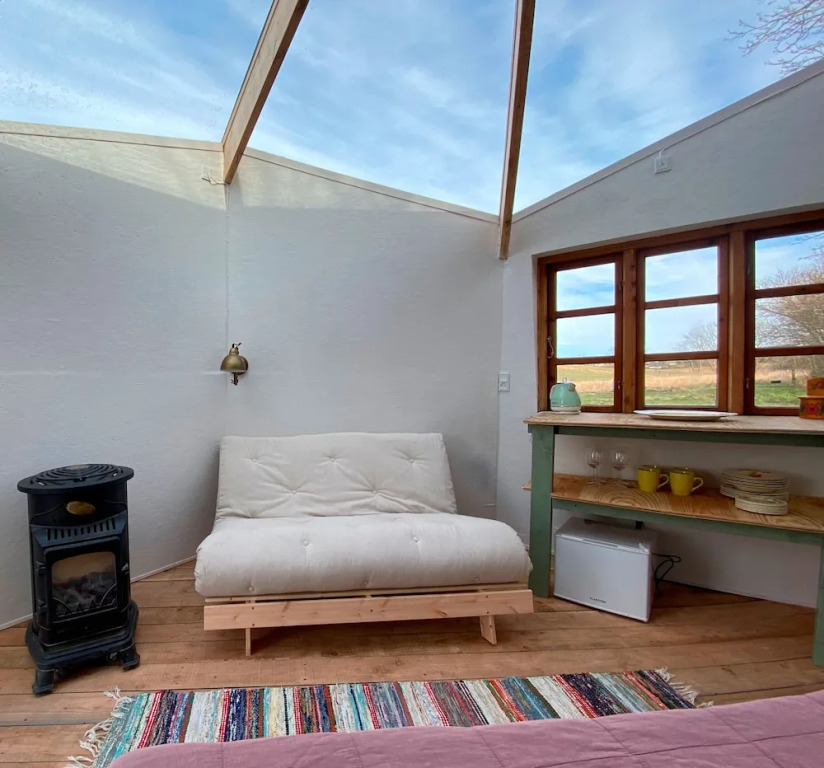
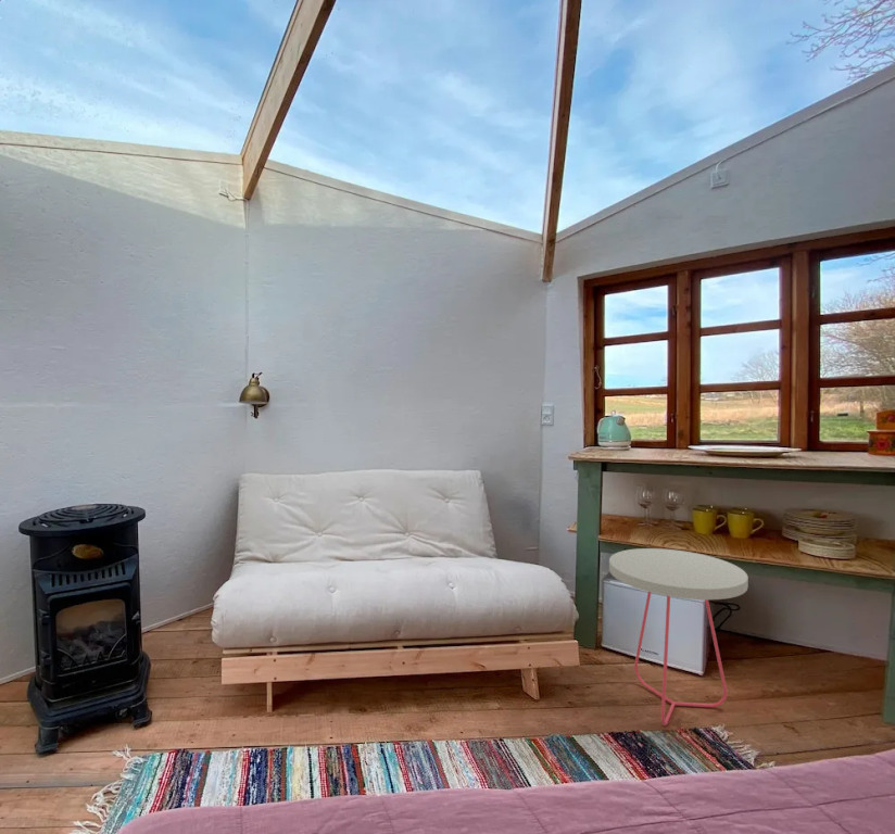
+ side table (668, 633)
